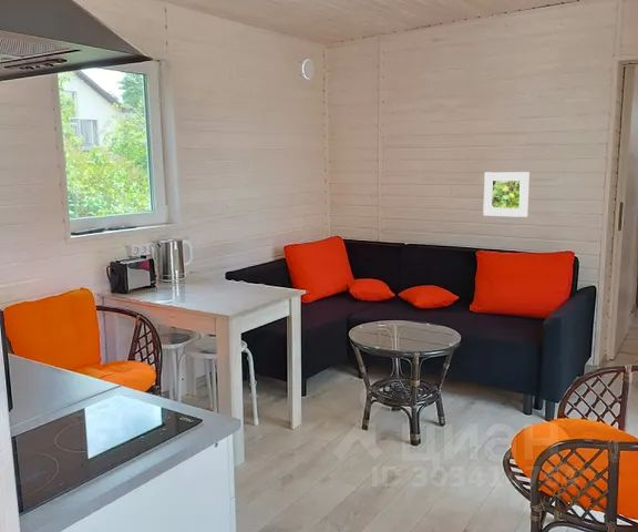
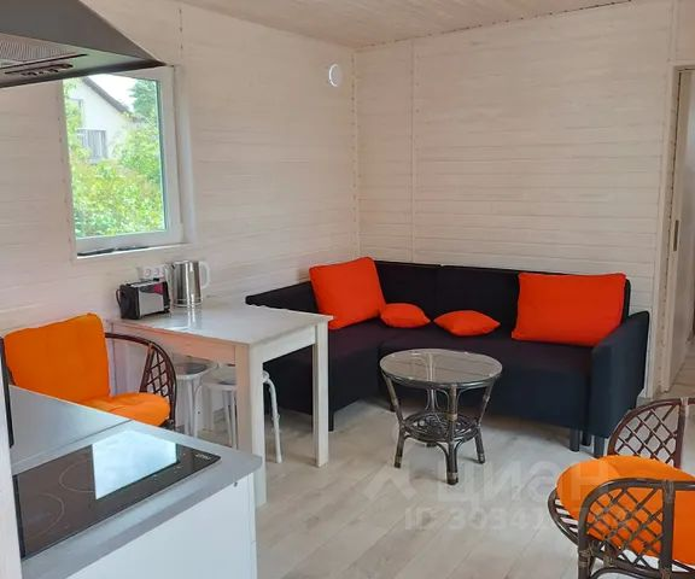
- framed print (505, 194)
